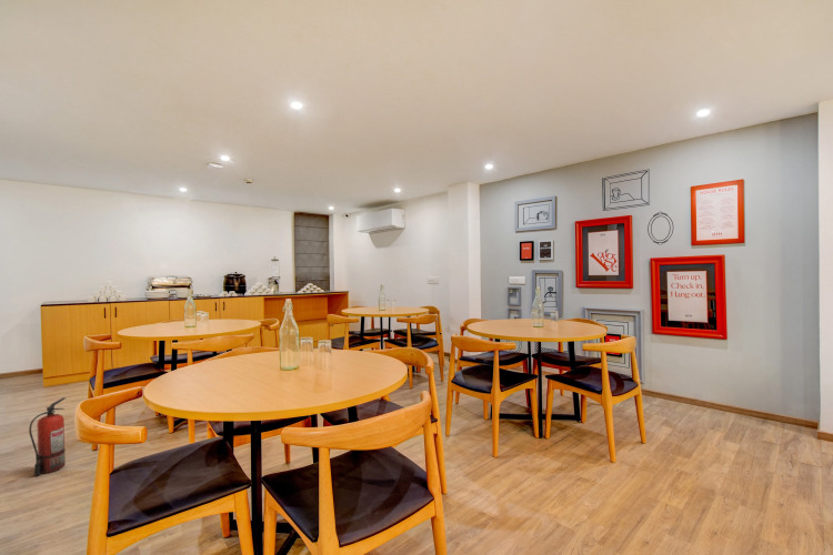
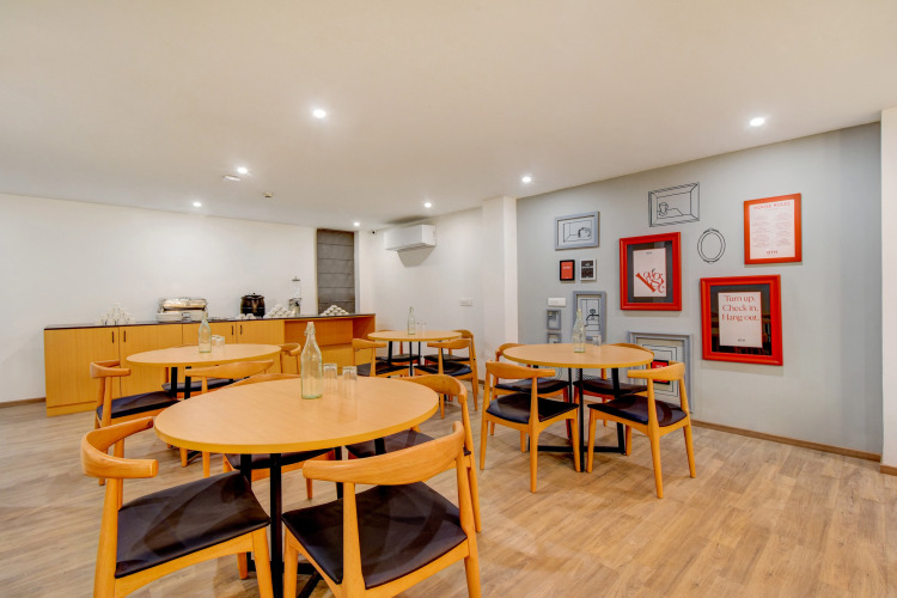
- fire extinguisher (48, 436)
